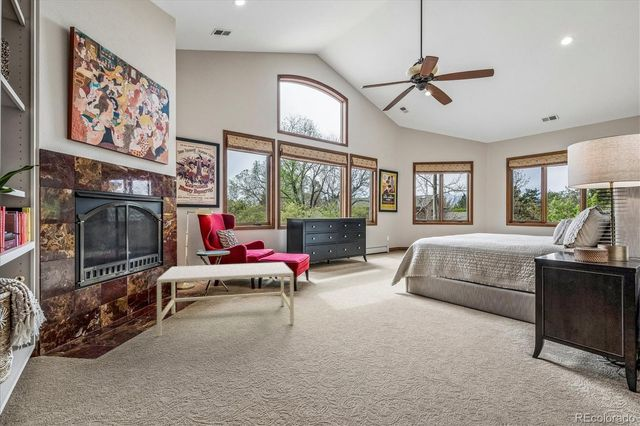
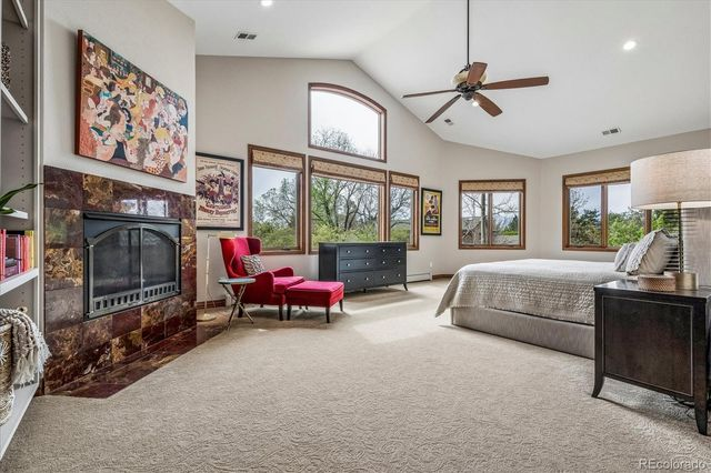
- coffee table (229, 295)
